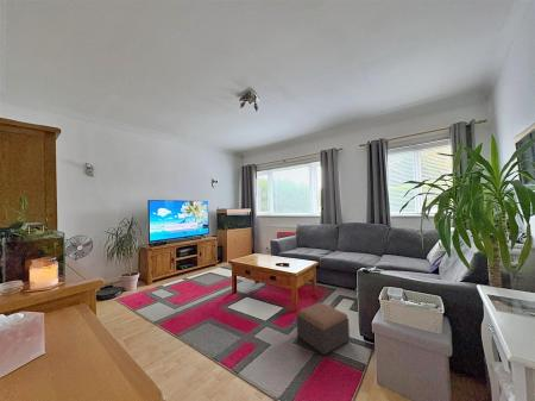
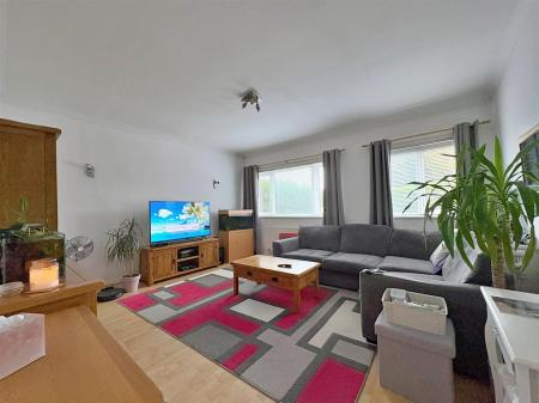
- footstool (322, 324)
